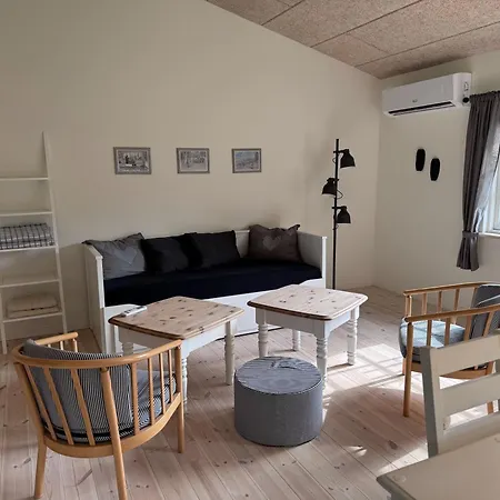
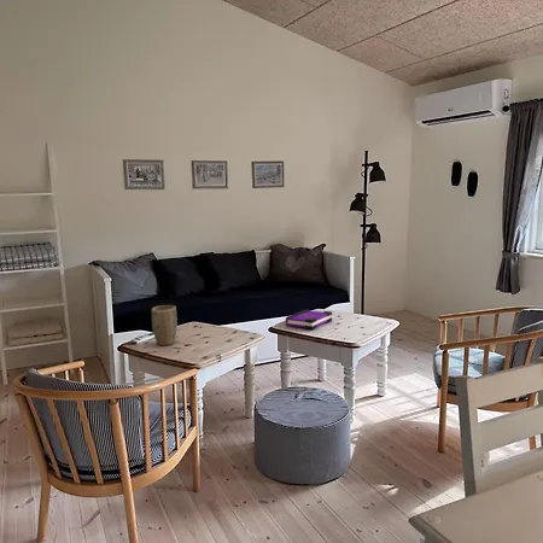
+ board game (310, 317)
+ plant pot (164, 325)
